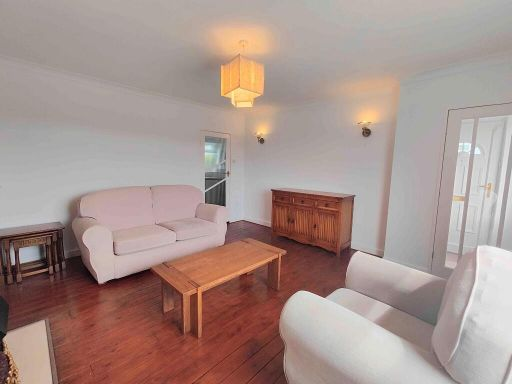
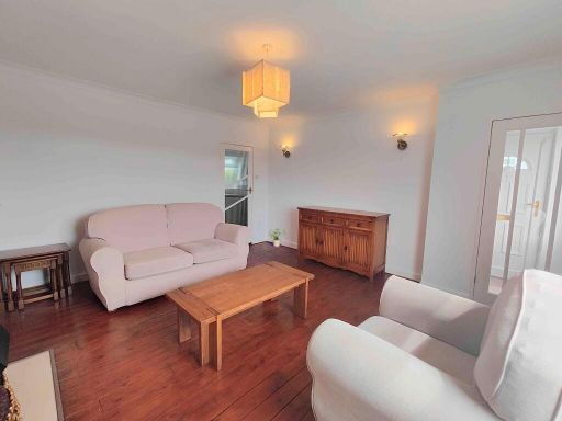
+ potted plant (274, 237)
